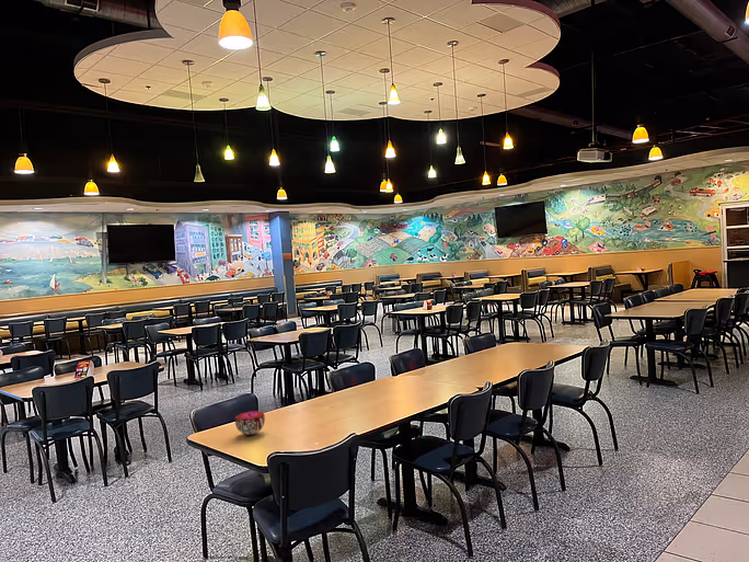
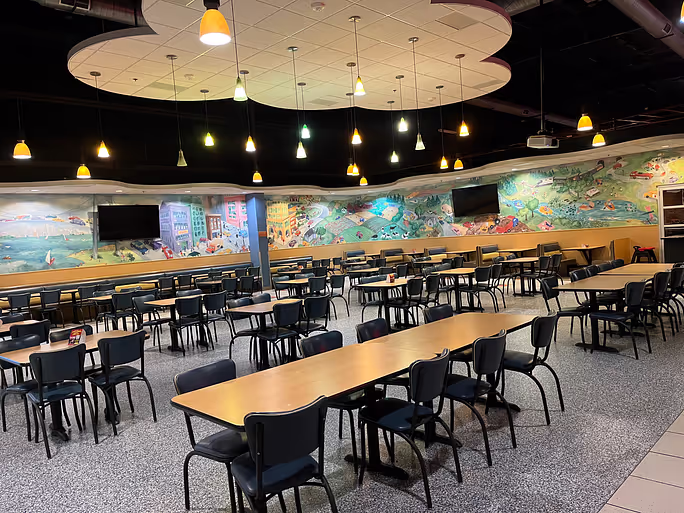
- decorative bowl (250, 424)
